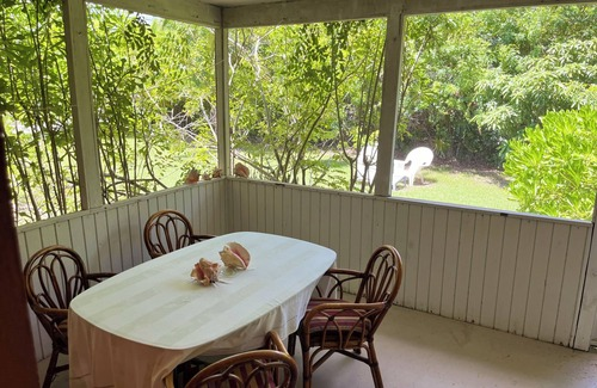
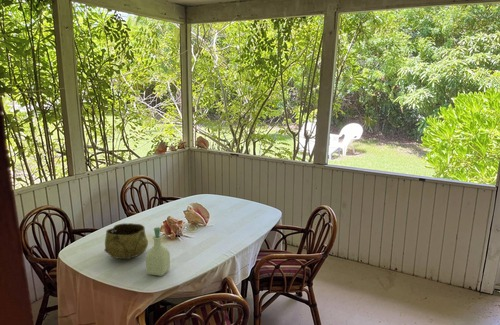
+ soap bottle (157, 250)
+ decorative bowl (126, 242)
